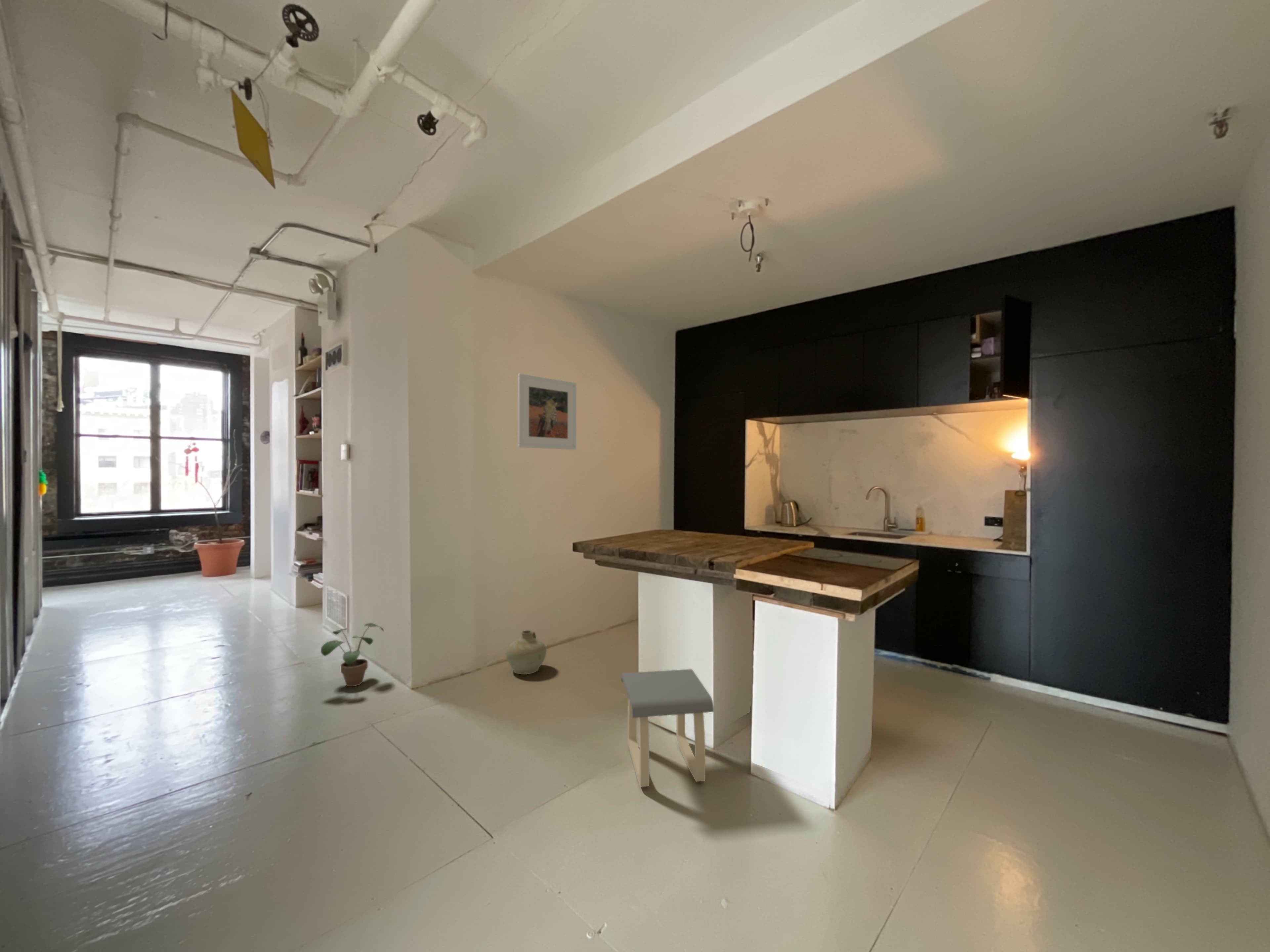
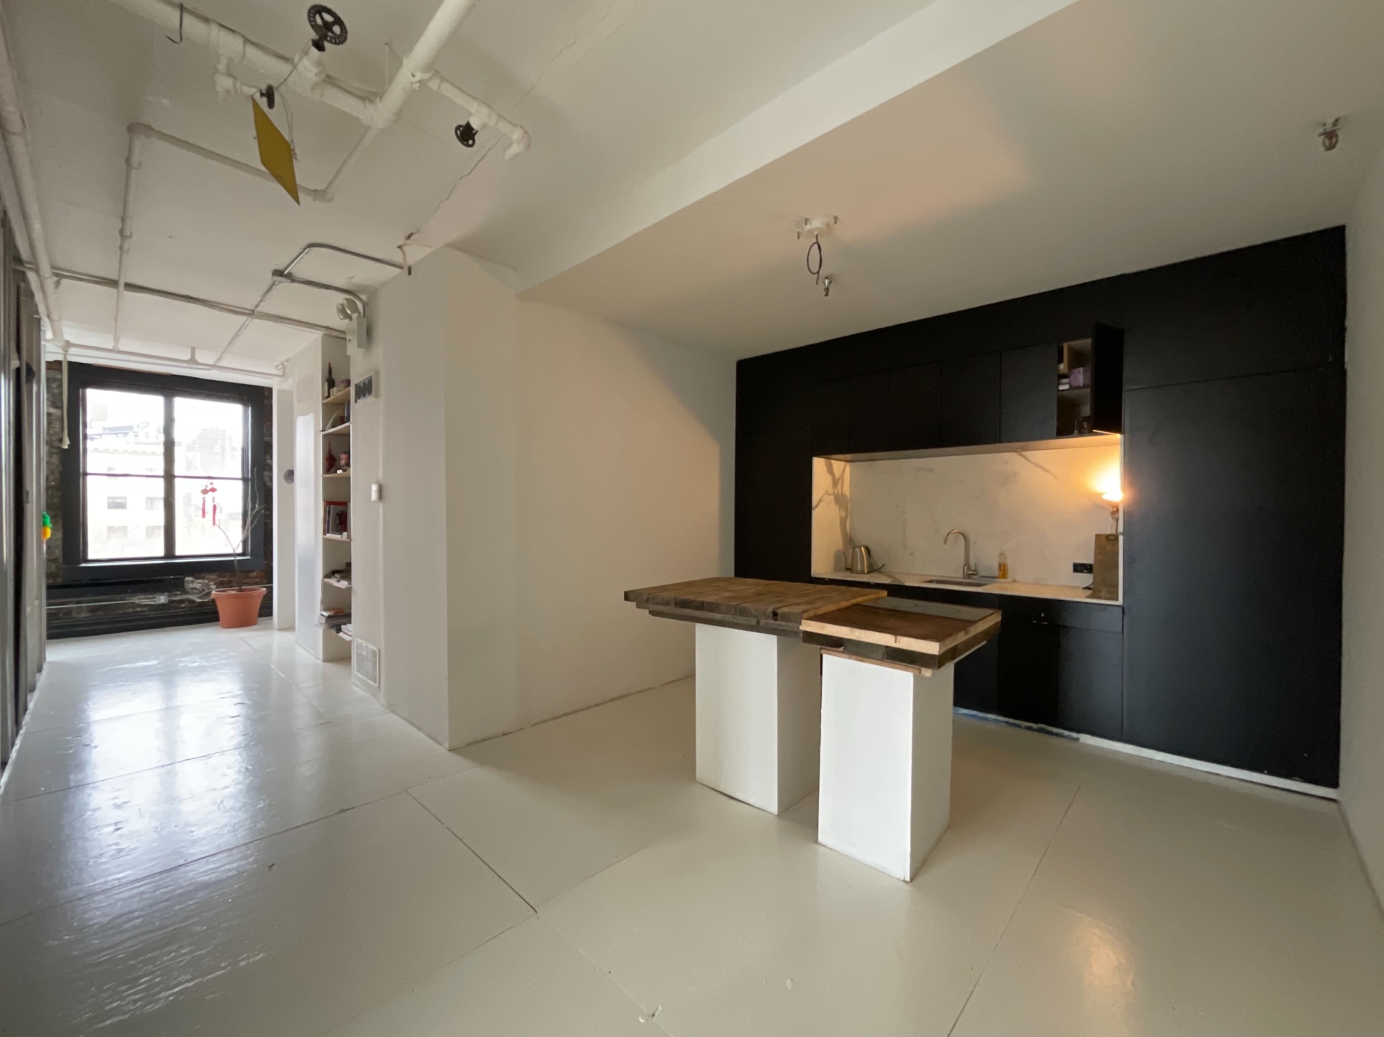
- potted plant (353, 656)
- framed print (548, 414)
- stool (662, 716)
- ceramic jug (526, 650)
